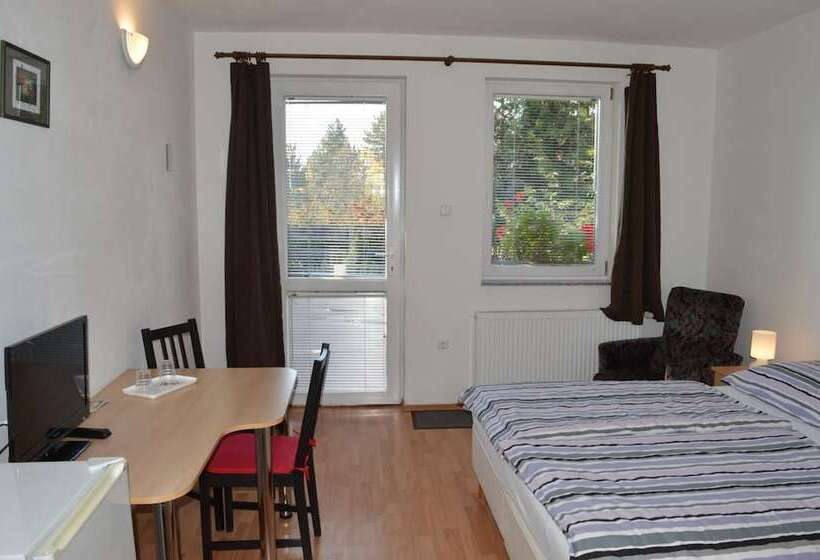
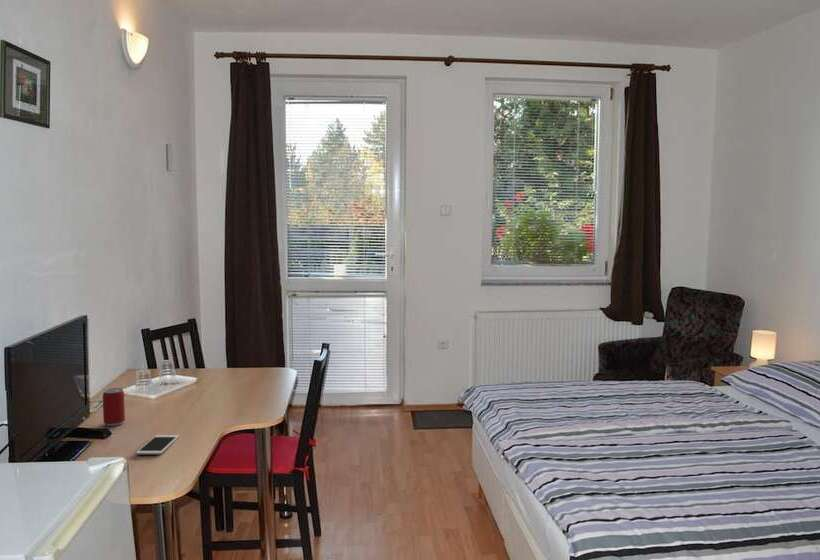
+ cell phone (158, 444)
+ beer can (113, 406)
